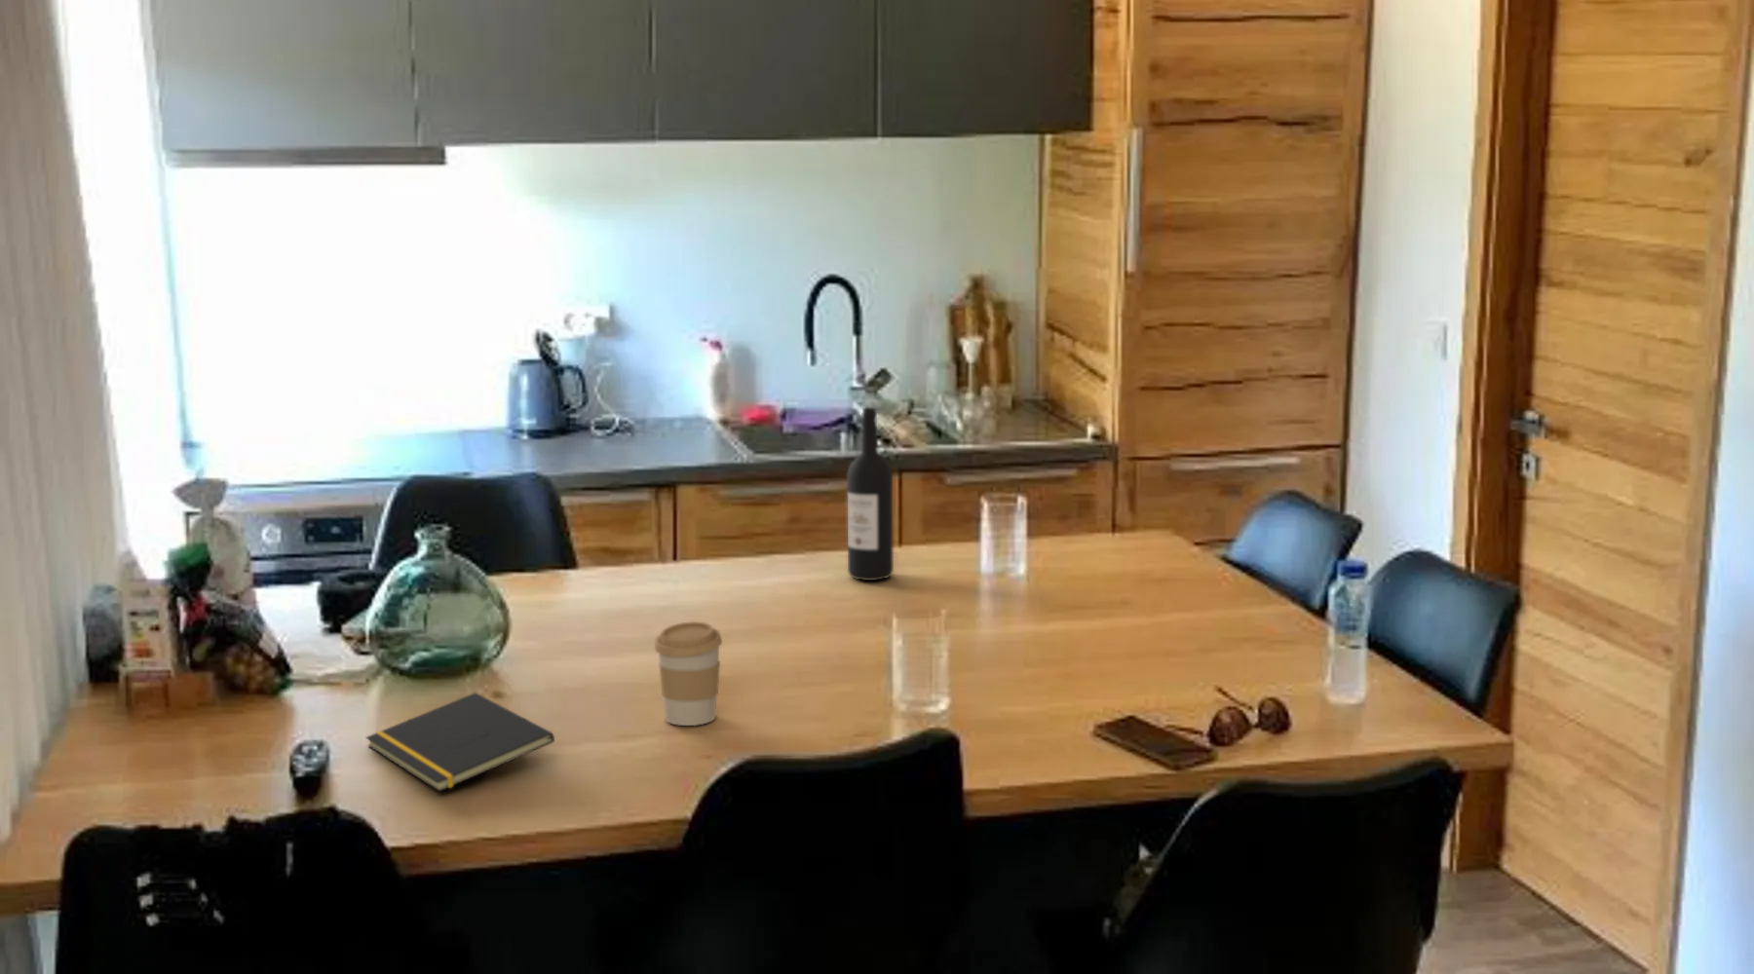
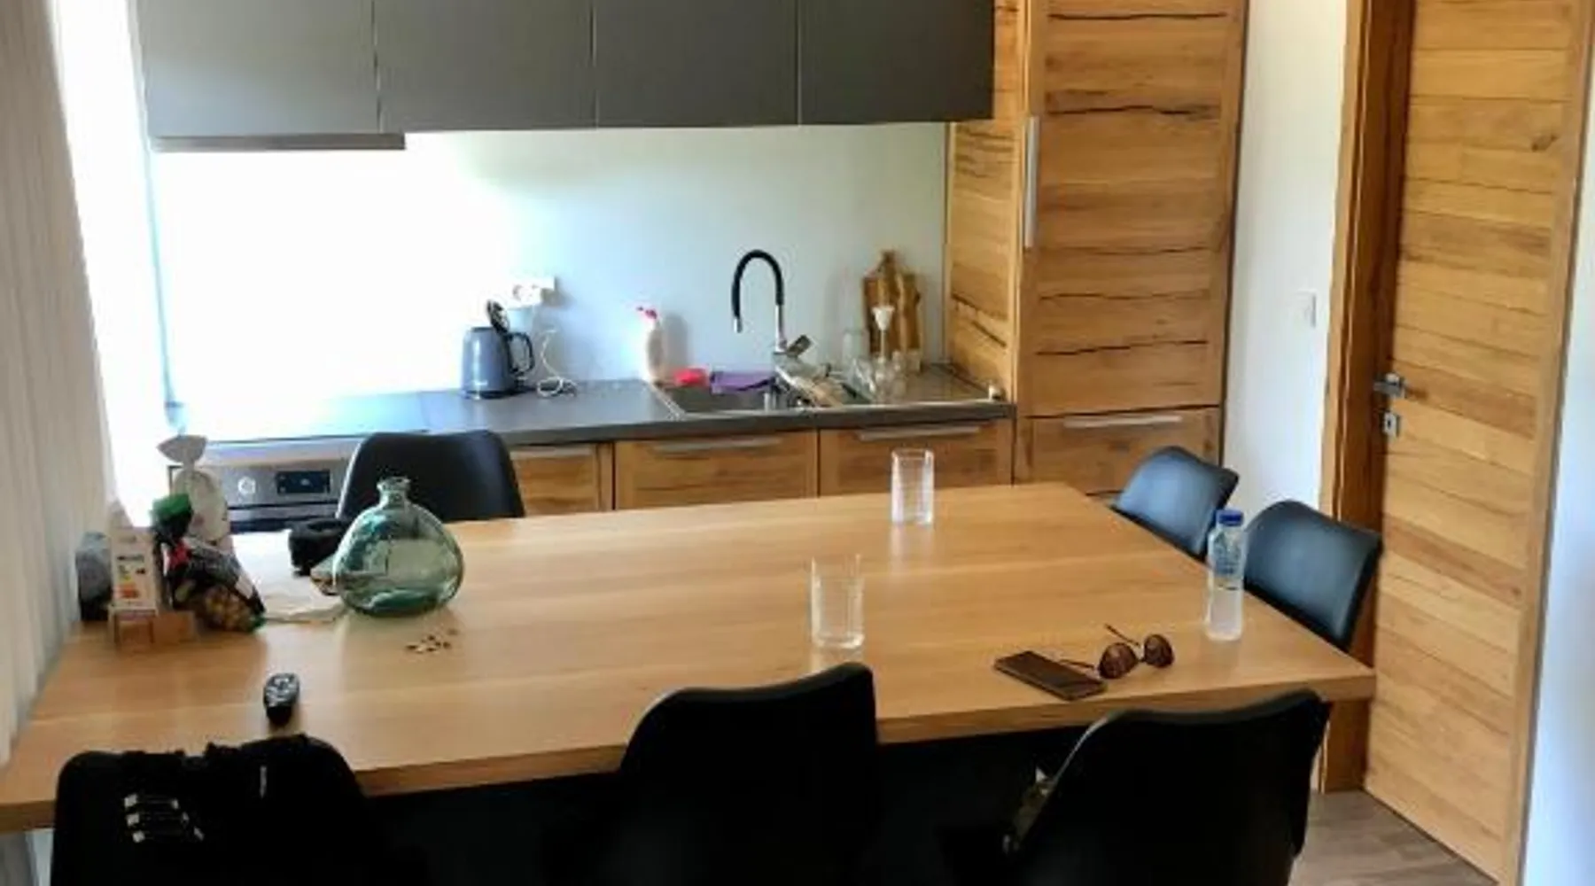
- coffee cup (689, 673)
- wine bottle (870, 493)
- notepad (458, 739)
